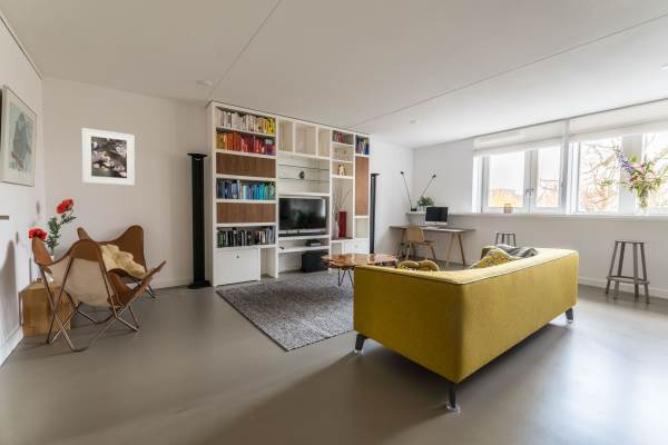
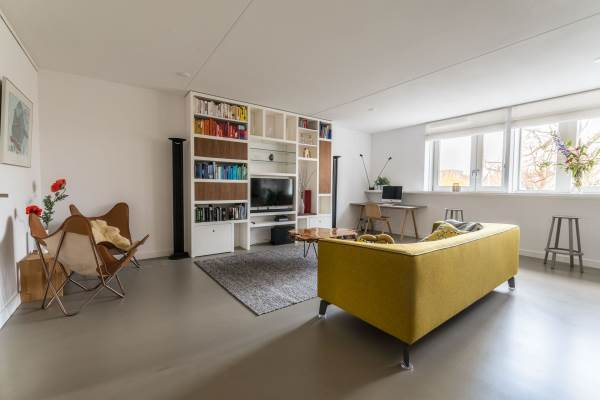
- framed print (109, 157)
